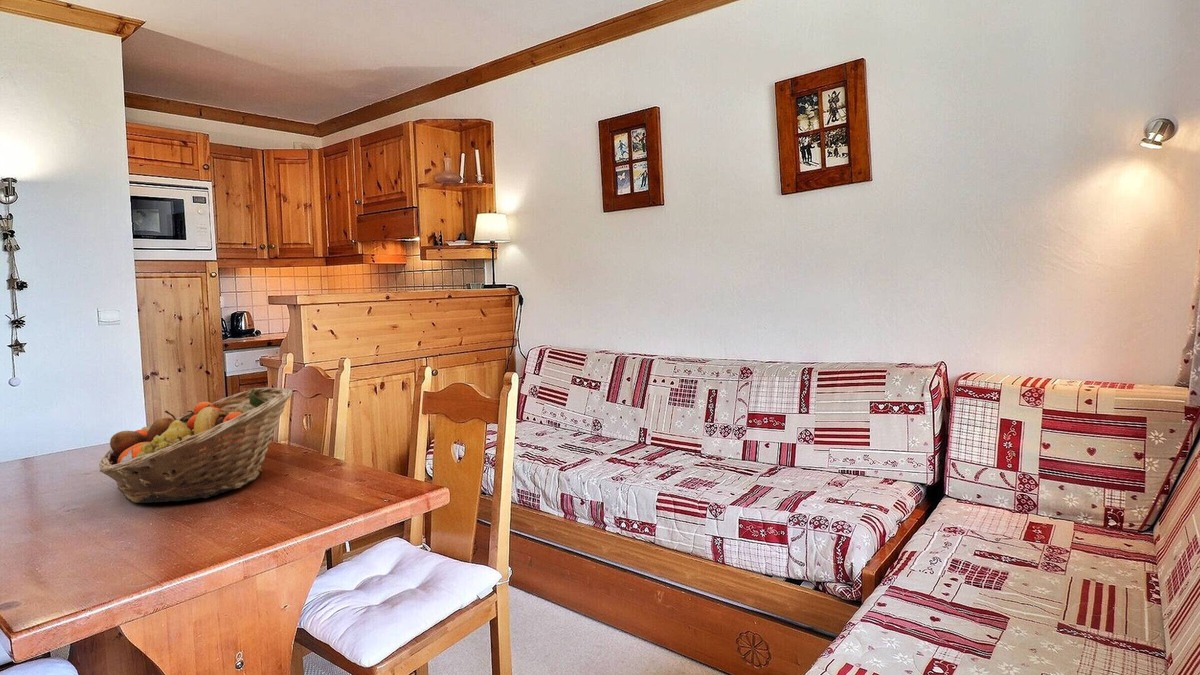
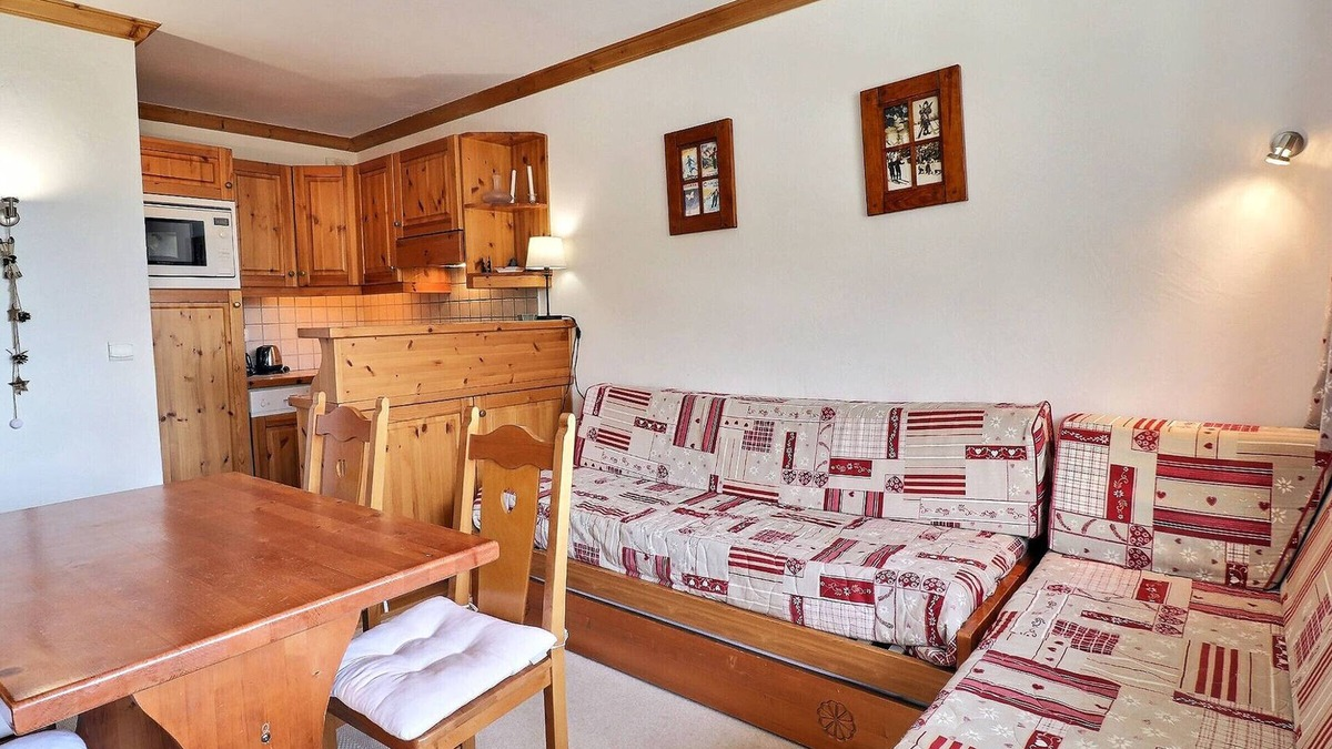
- fruit basket (201, 439)
